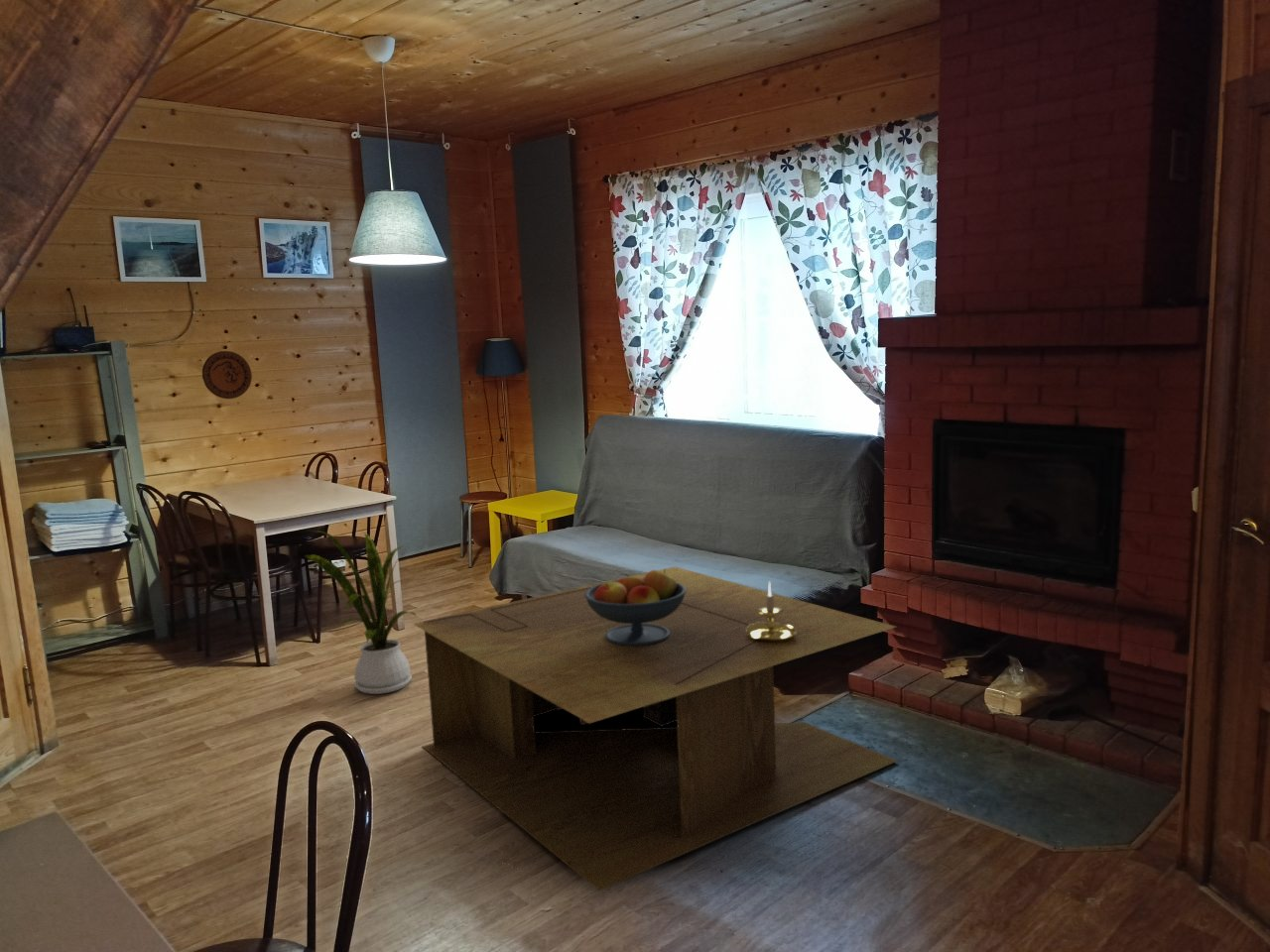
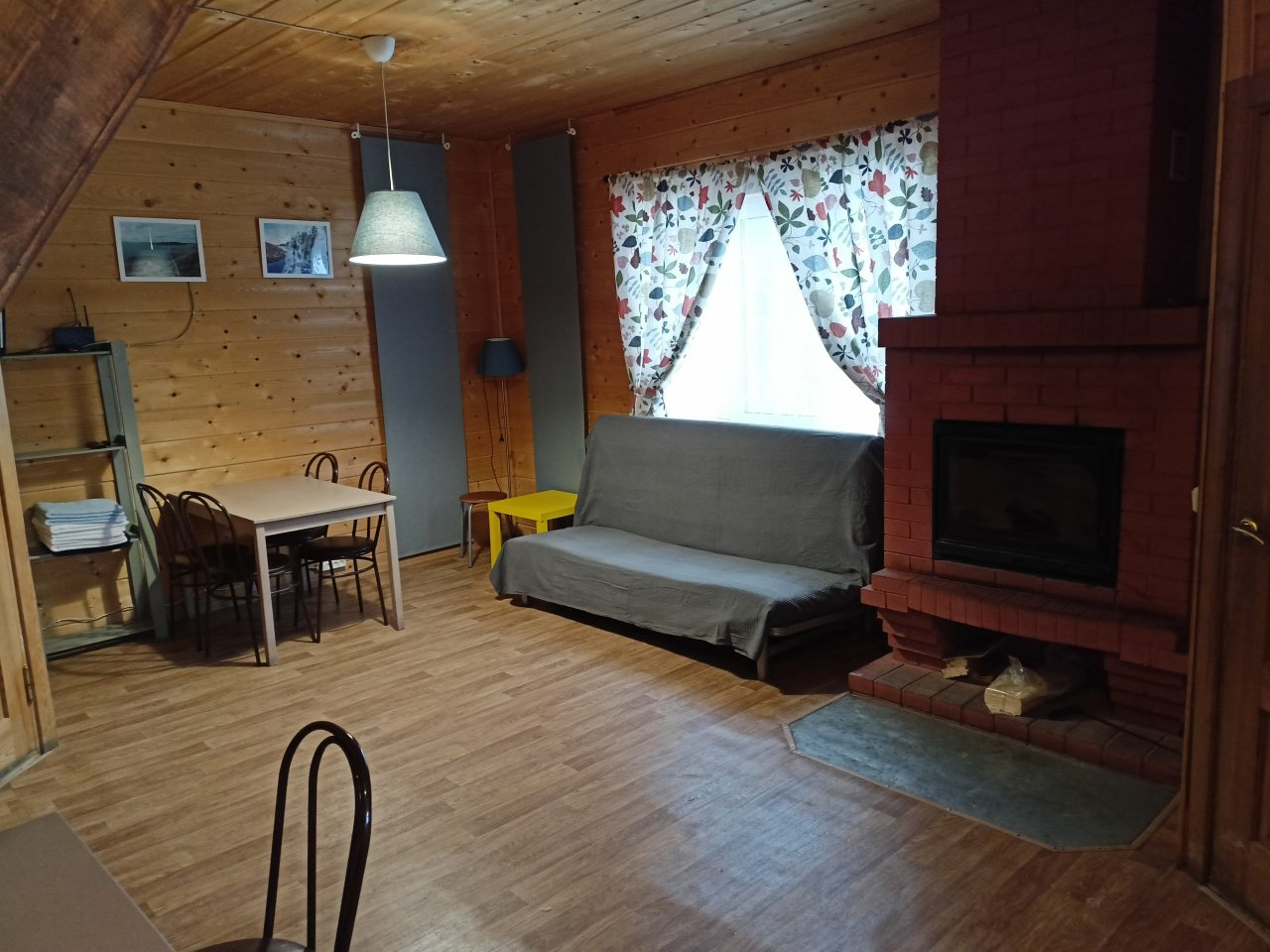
- decorative plate (226, 375)
- coffee table (646, 689)
- fruit bowl (636, 604)
- house plant (369, 605)
- candle holder (772, 609)
